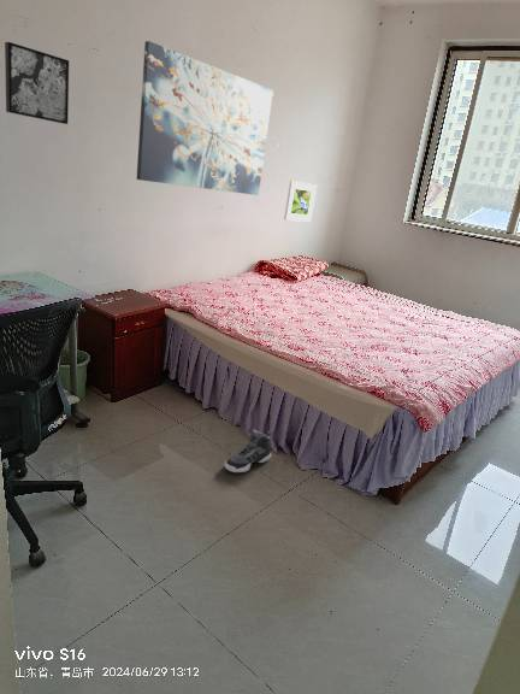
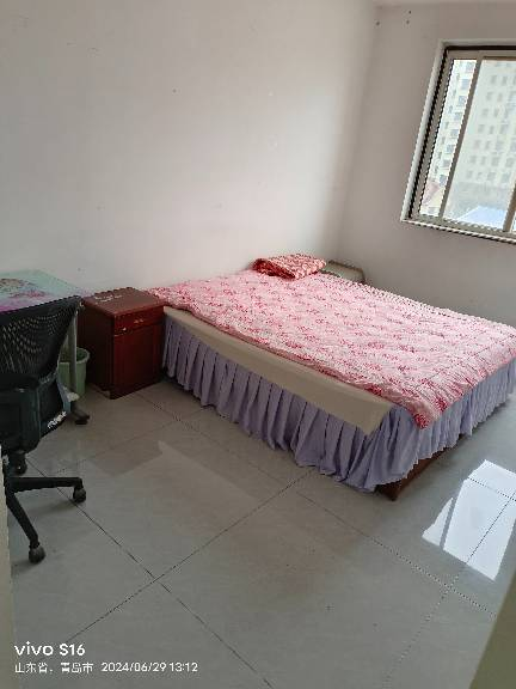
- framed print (300, 201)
- wall art (211, 130)
- wall art (37, 86)
- sneaker (249, 448)
